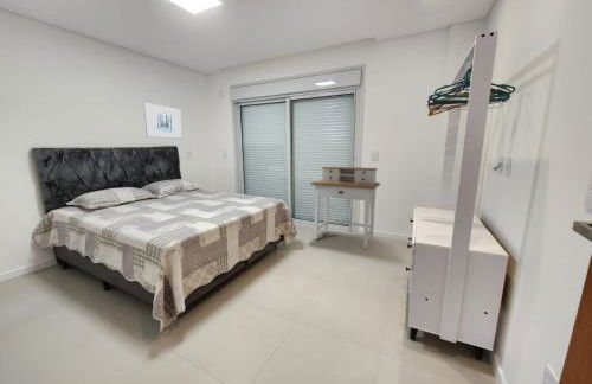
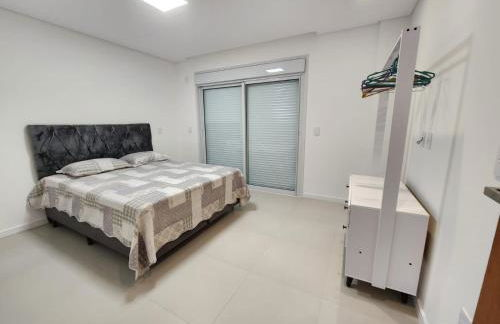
- desk (345, 198)
- wall art (165, 122)
